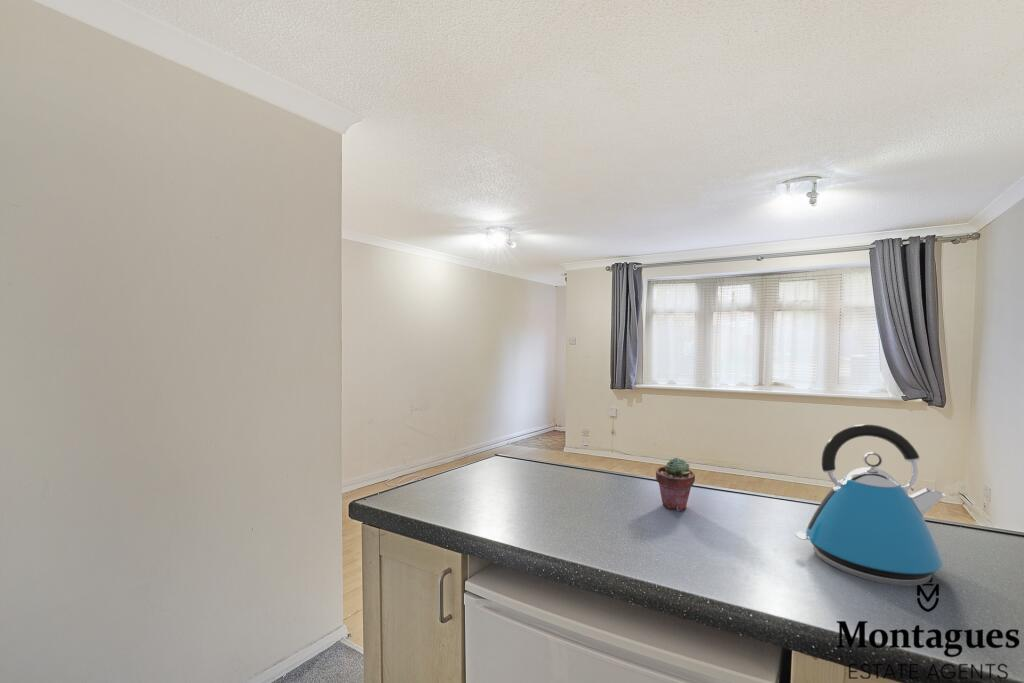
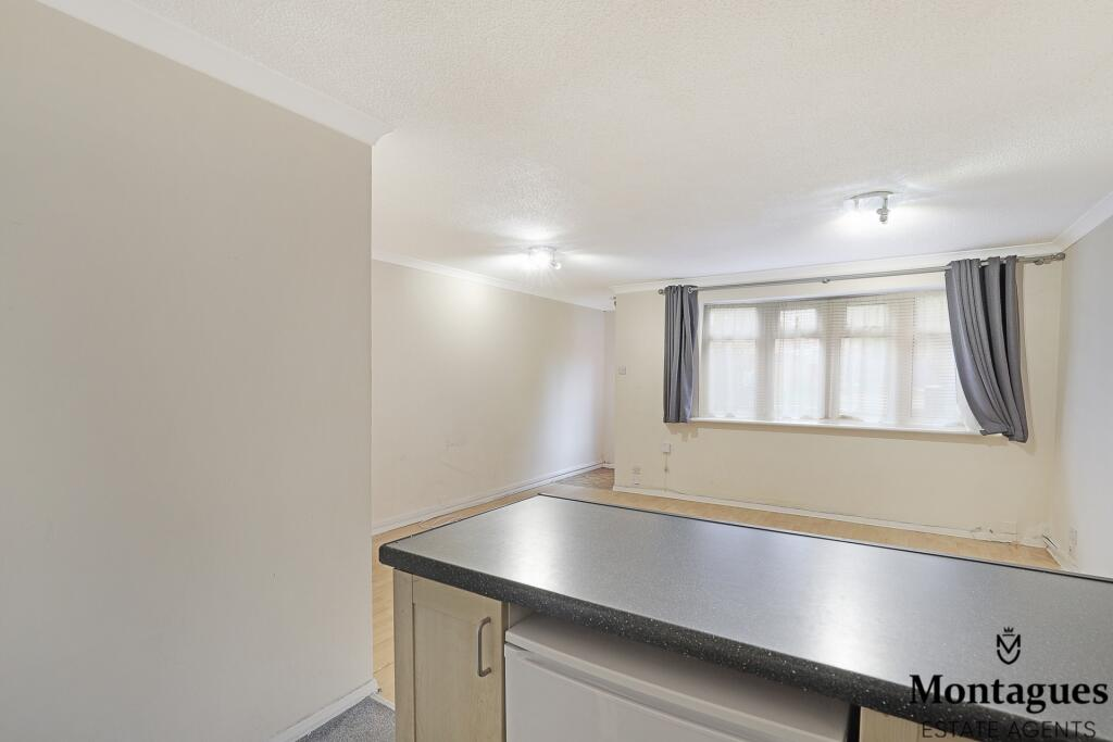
- kettle (866, 492)
- potted succulent (675, 481)
